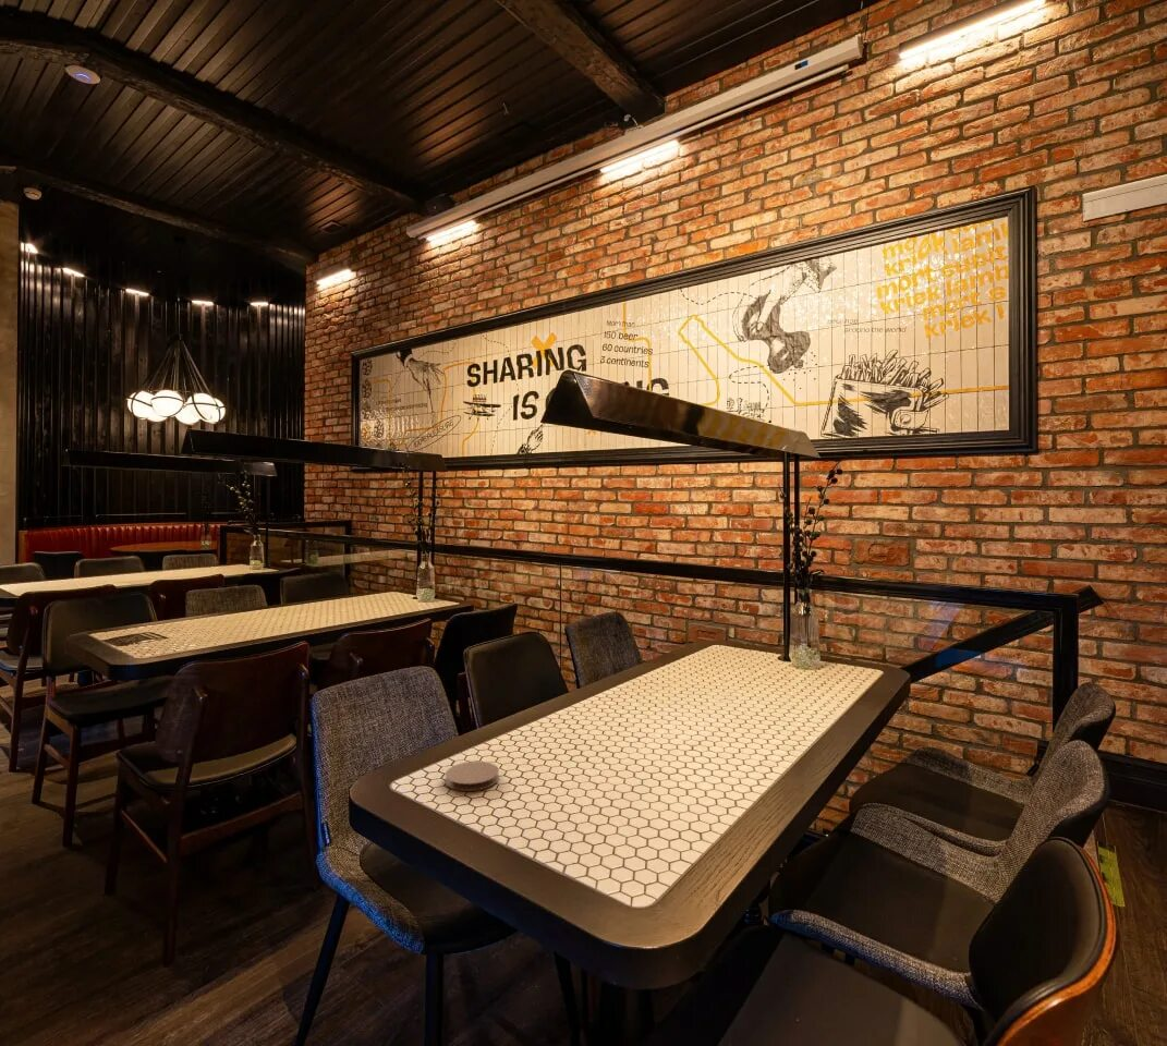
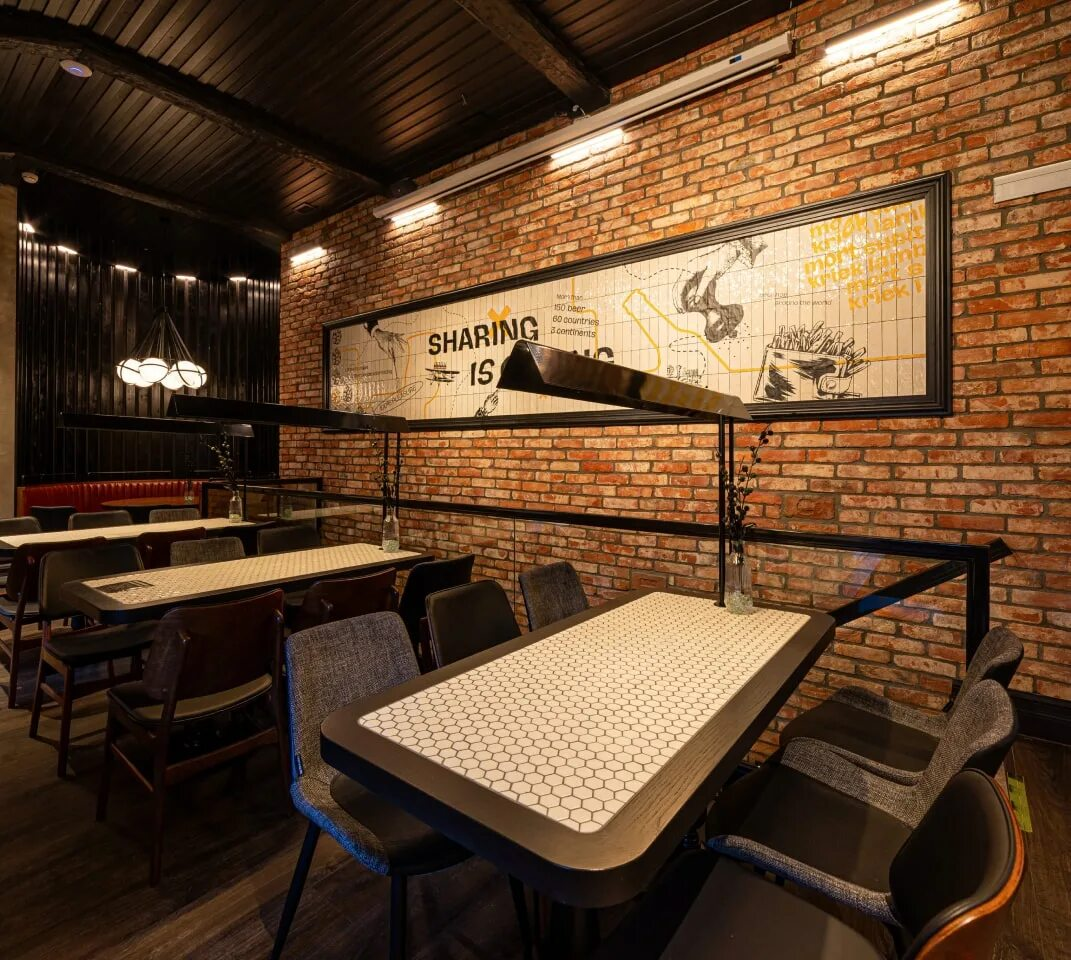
- coaster (472, 775)
